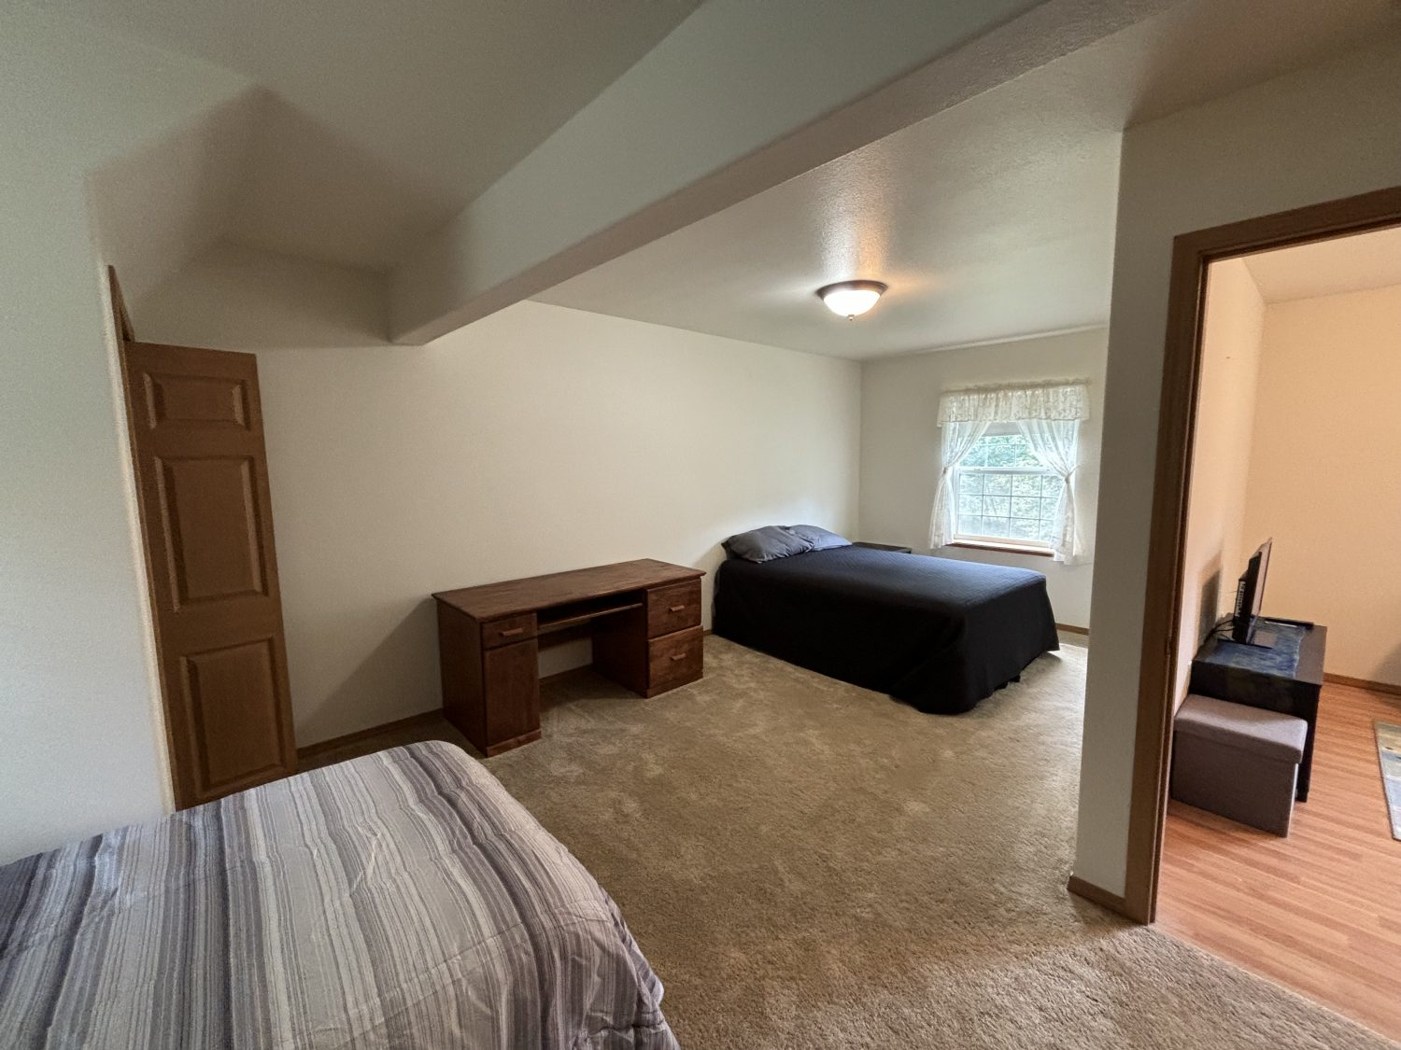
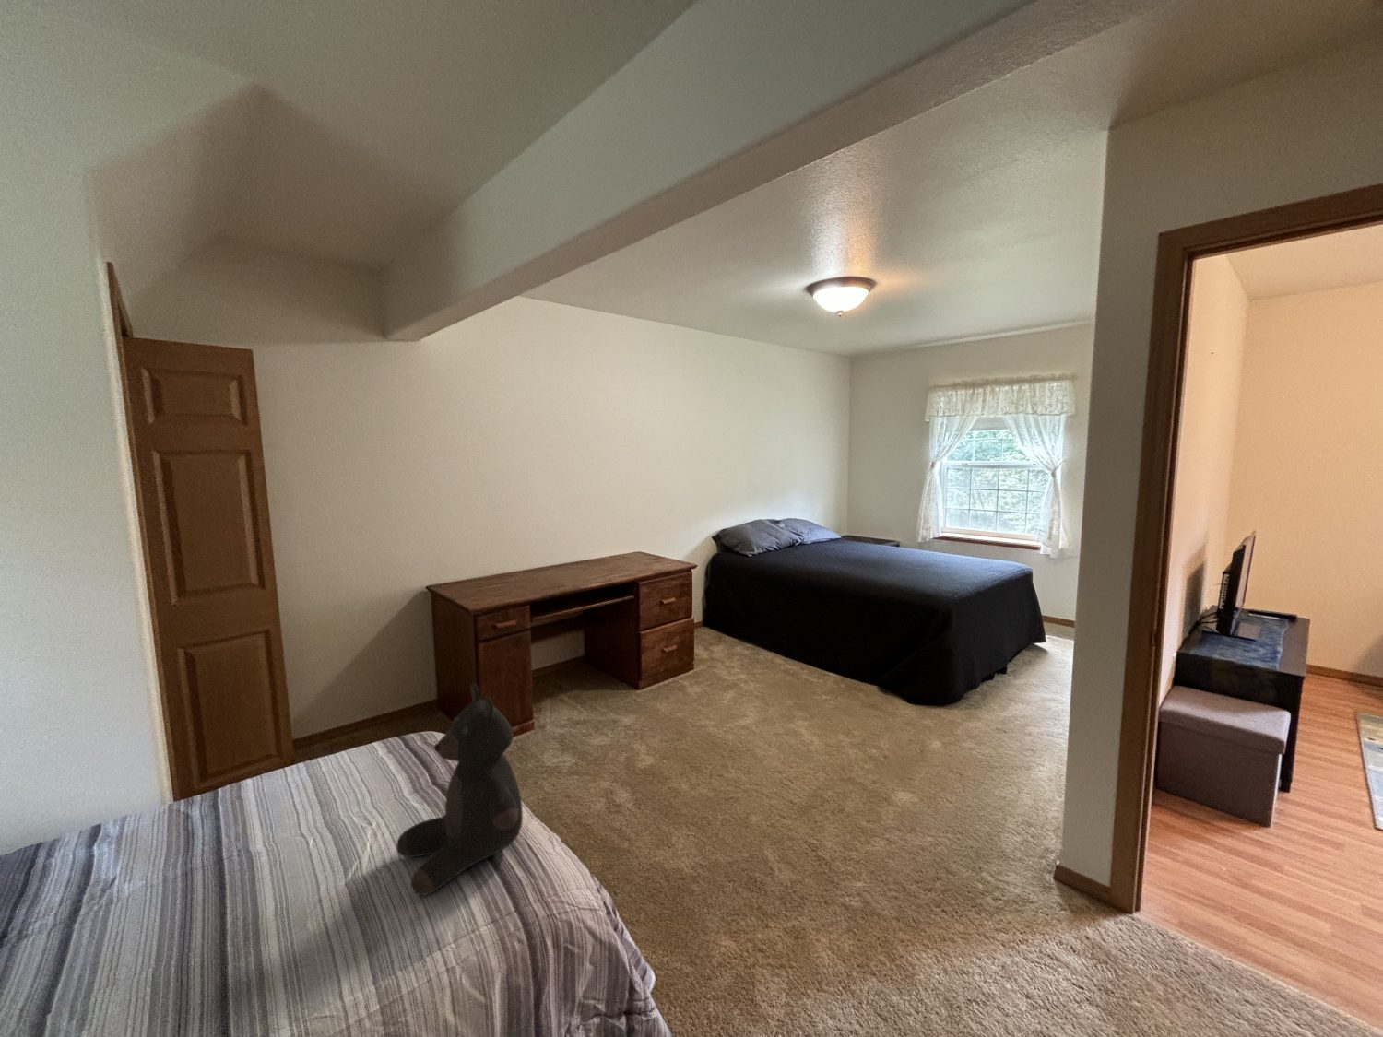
+ teddy bear (460, 777)
